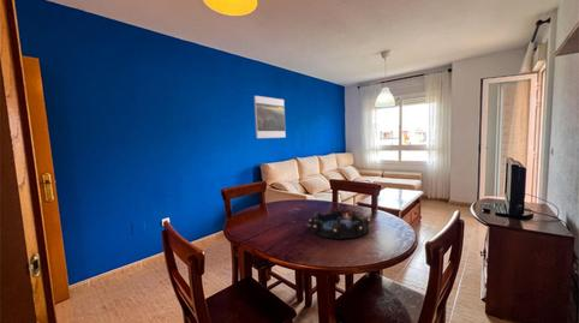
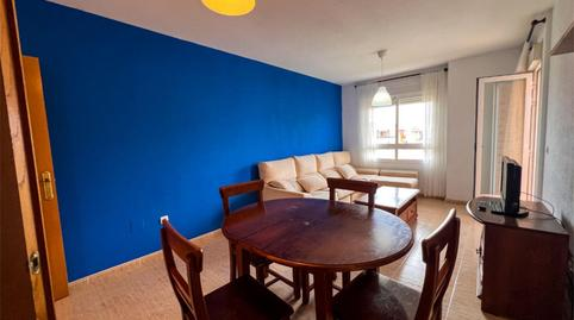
- decorative bowl (338, 221)
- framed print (270, 118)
